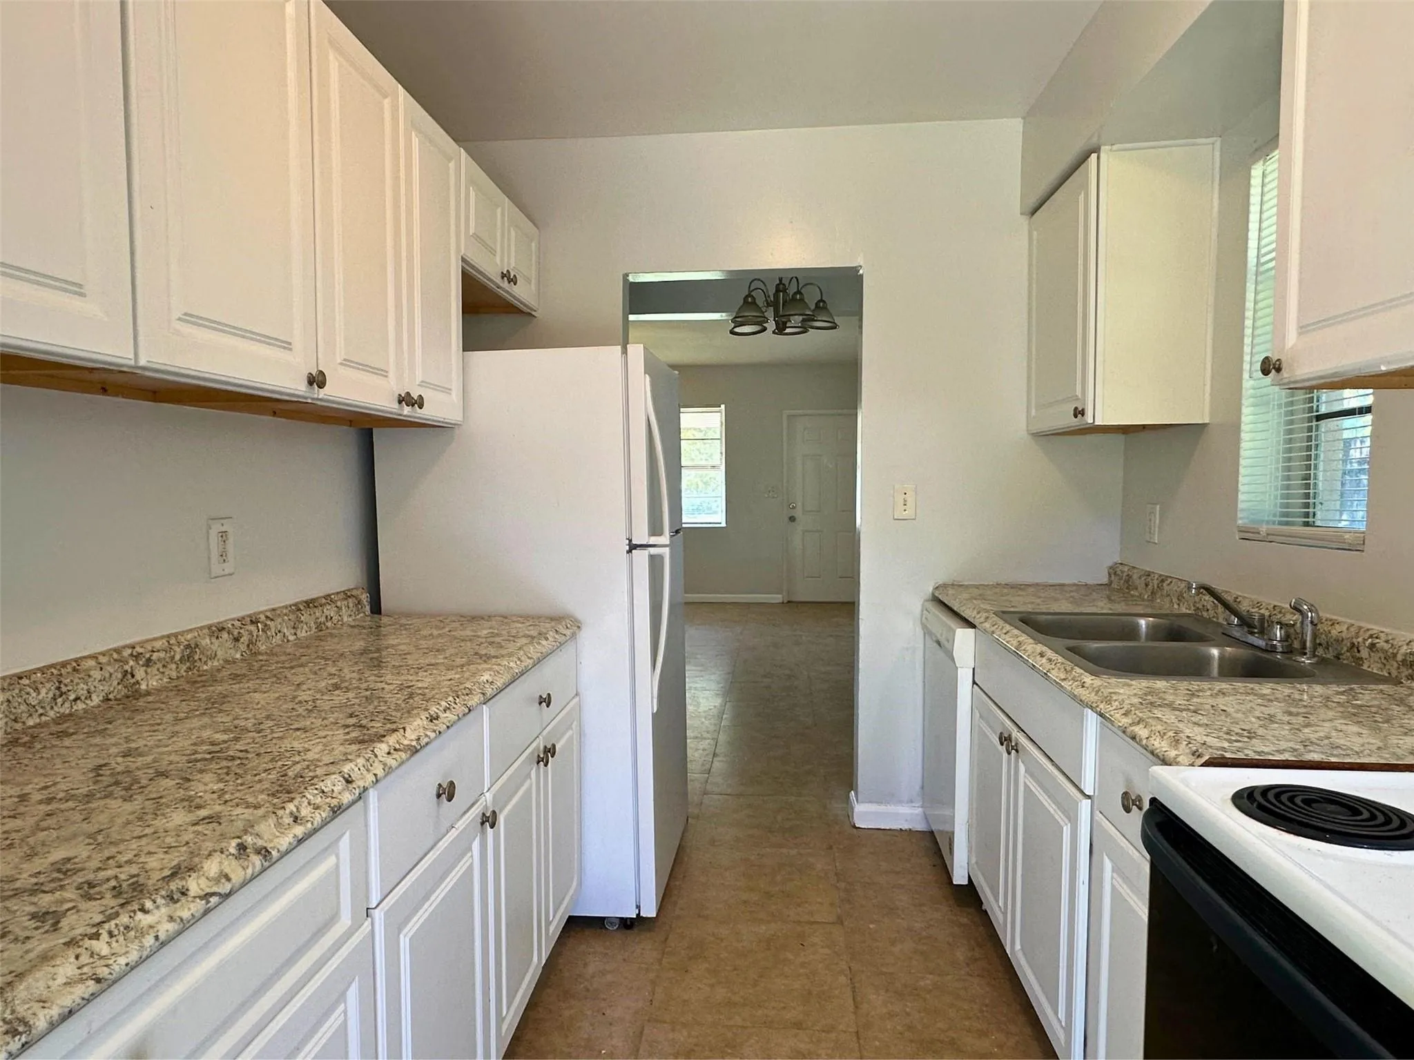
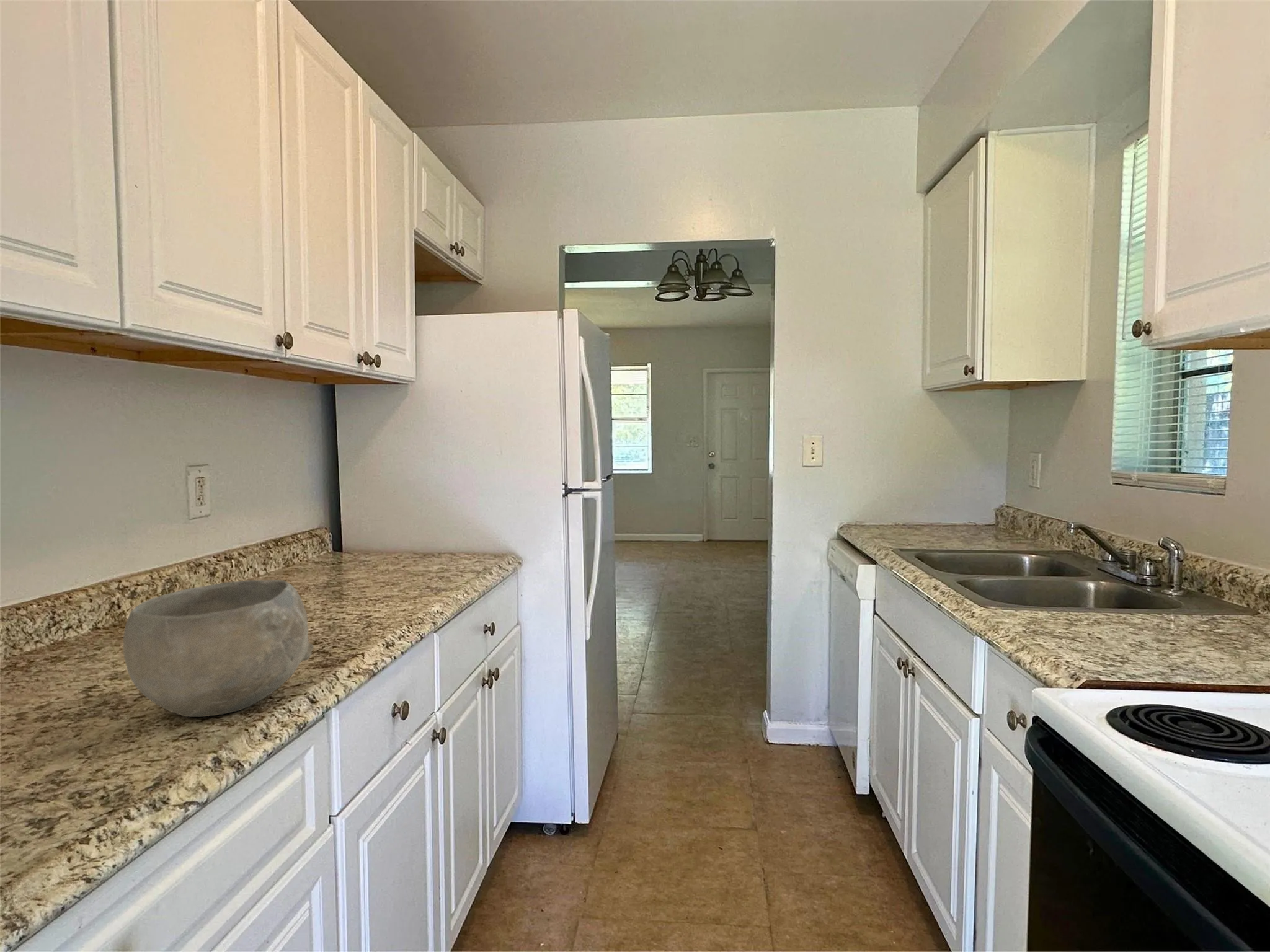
+ bowl (221, 646)
